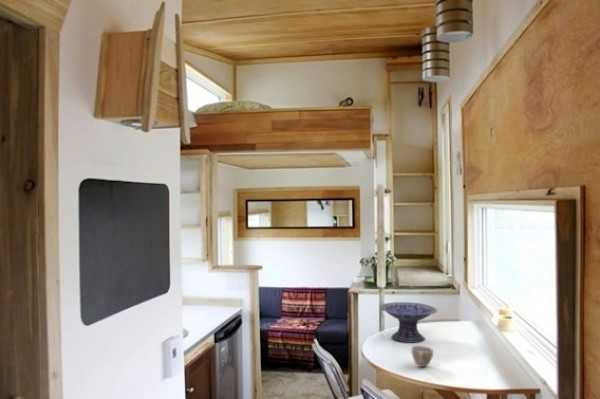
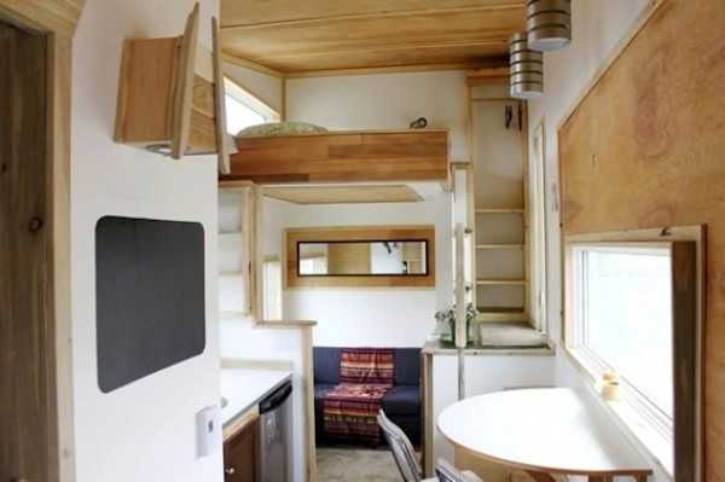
- decorative bowl (408, 322)
- cup (422, 358)
